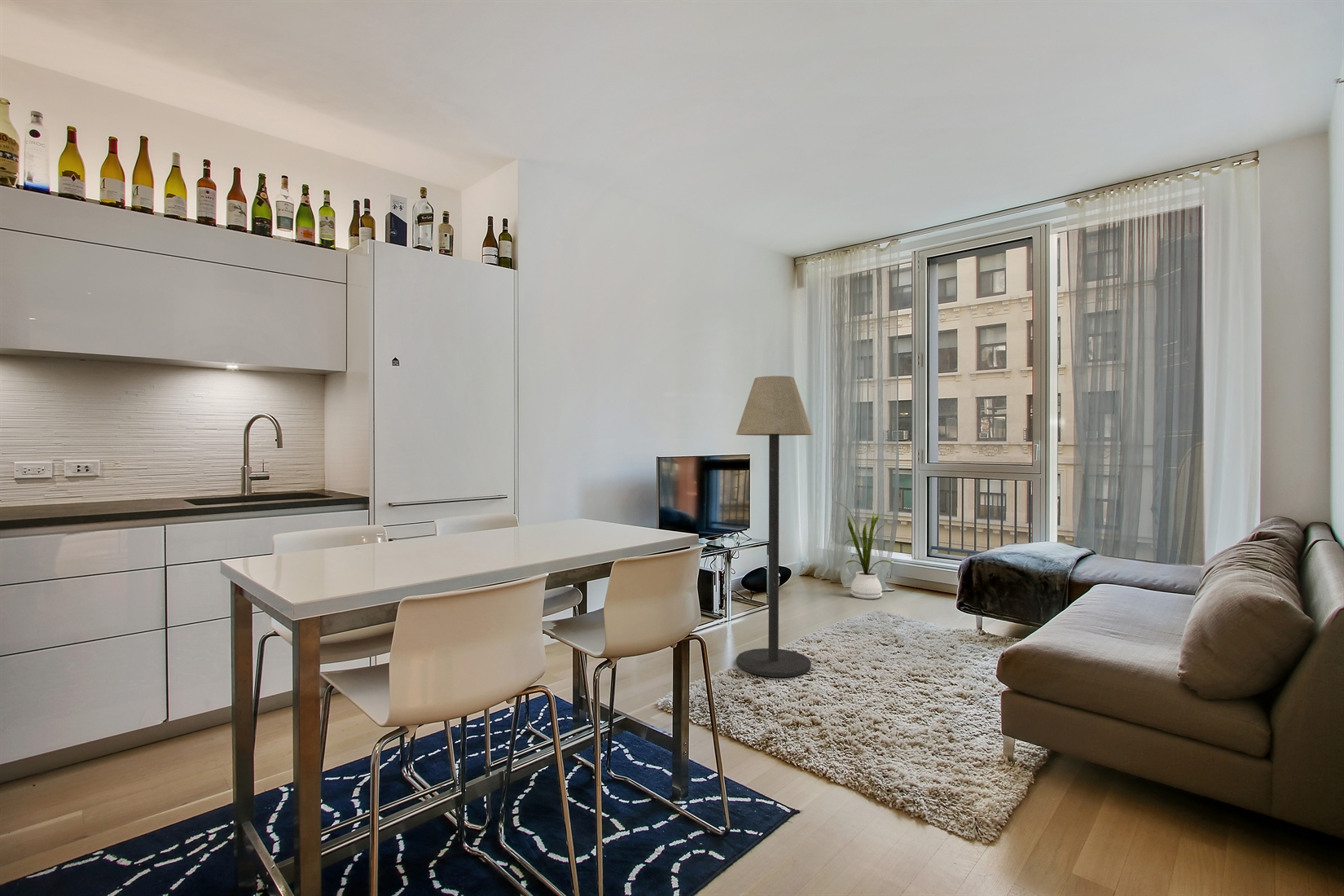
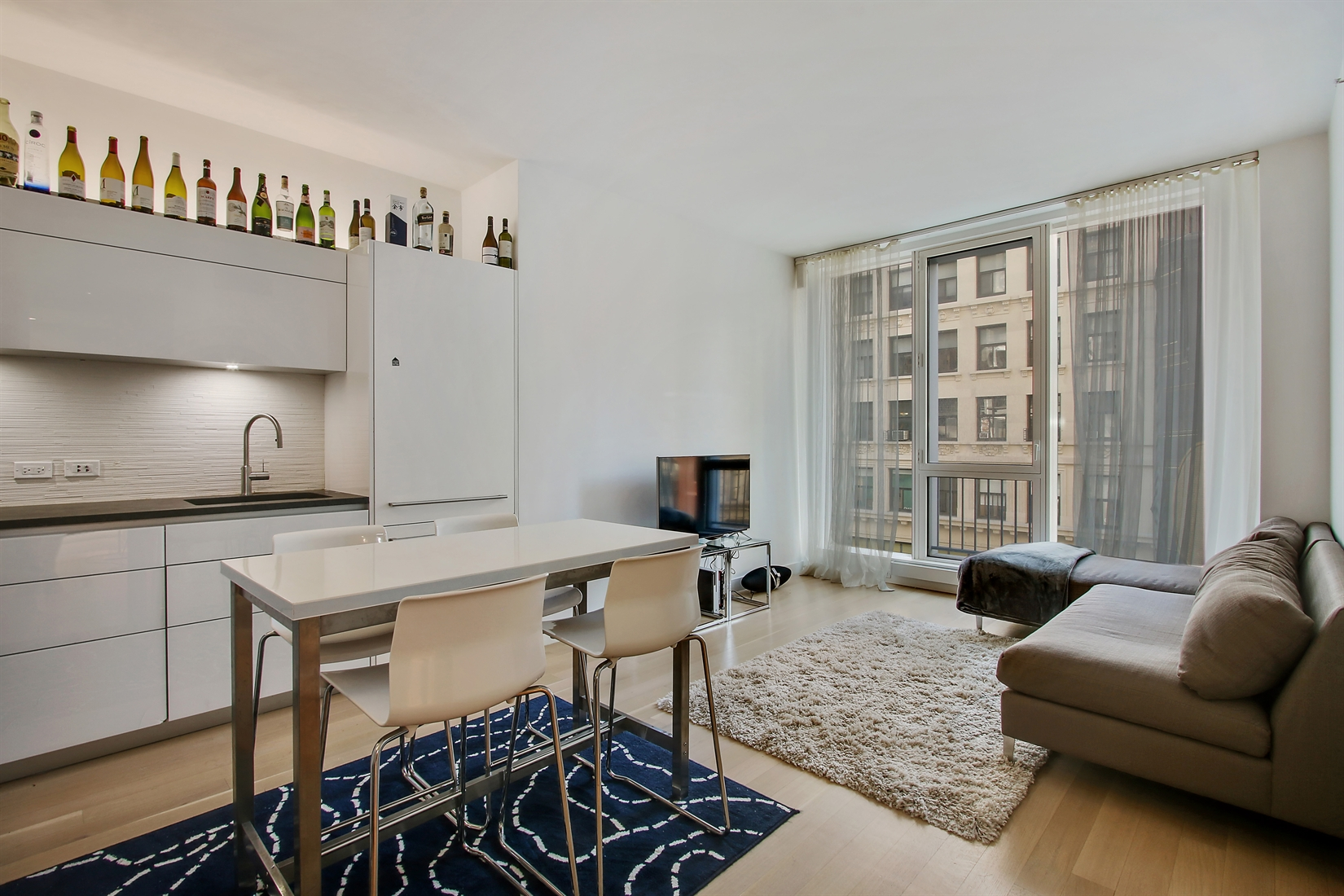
- floor lamp (774, 520)
- house plant (863, 549)
